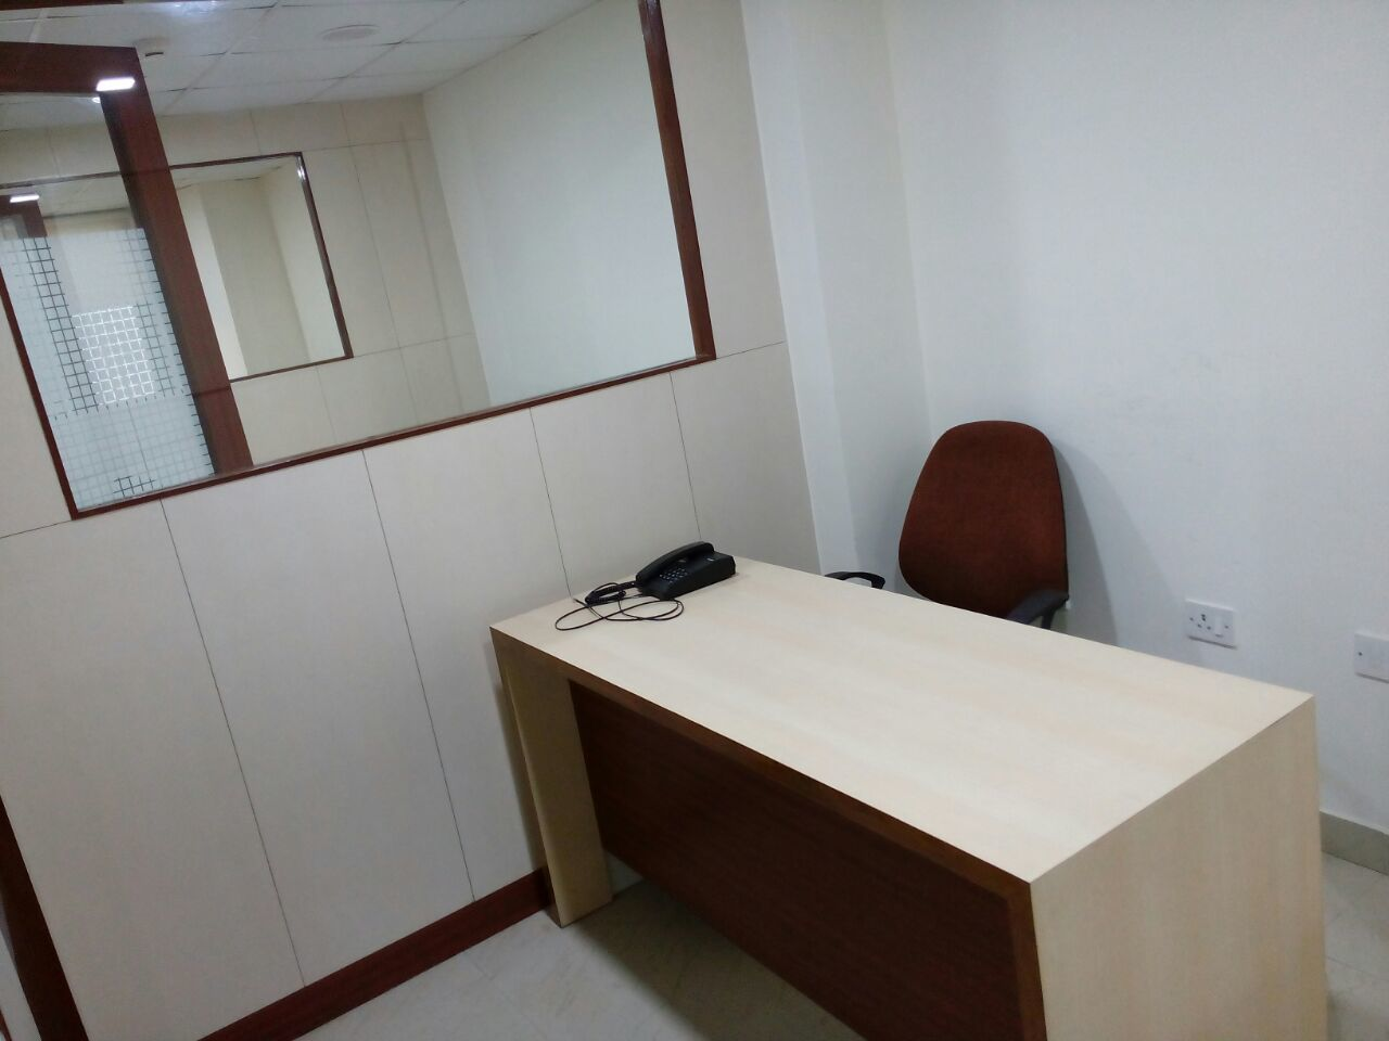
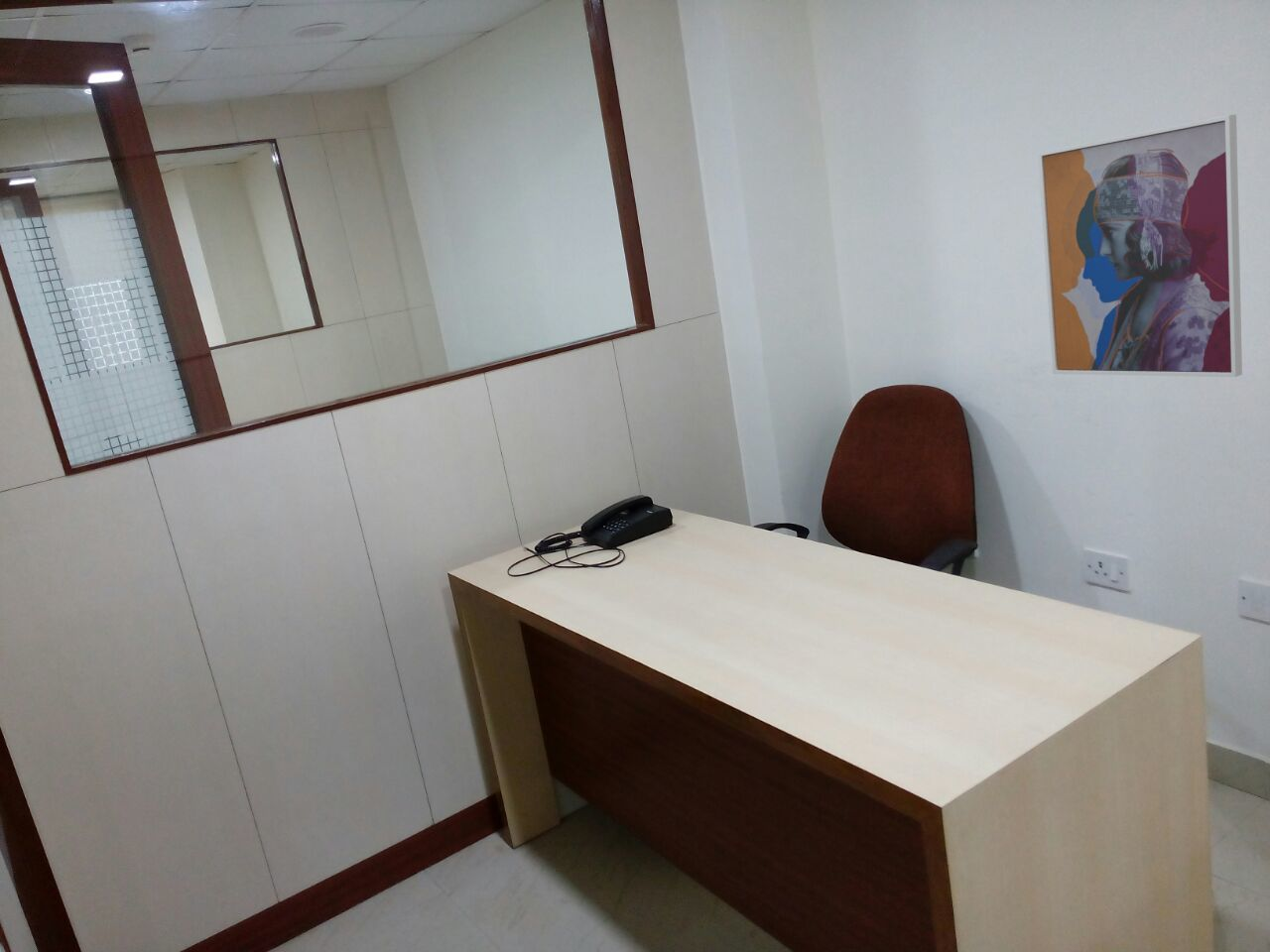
+ wall art (1134, 258)
